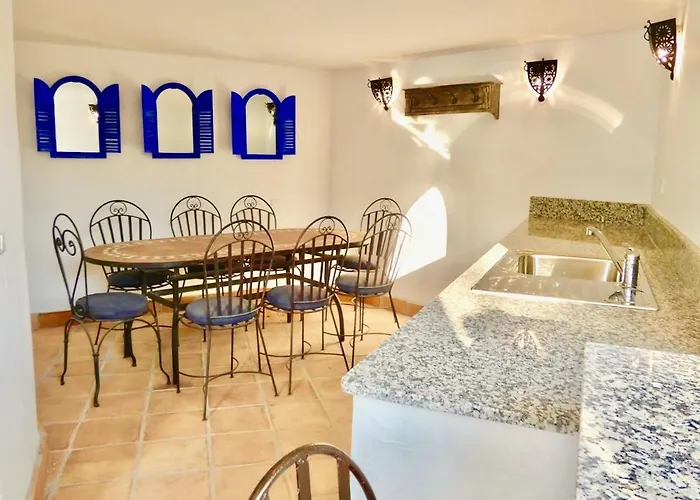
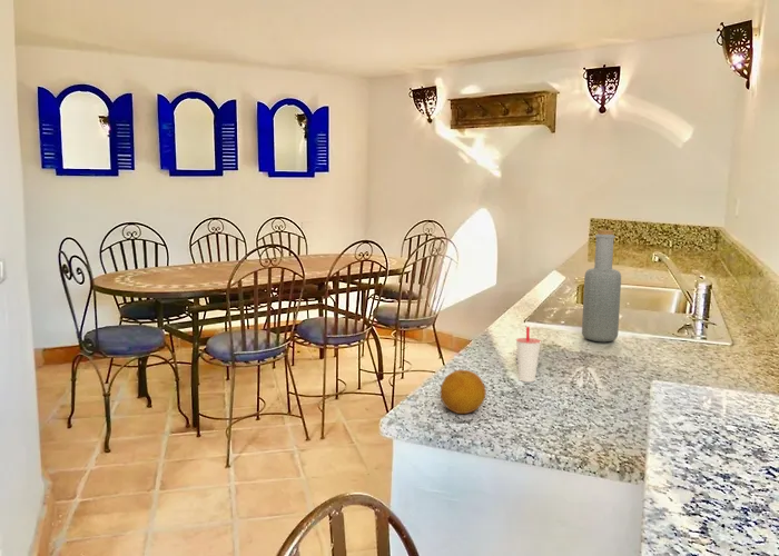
+ fruit (463, 391)
+ cup (527, 353)
+ bottle (602, 286)
